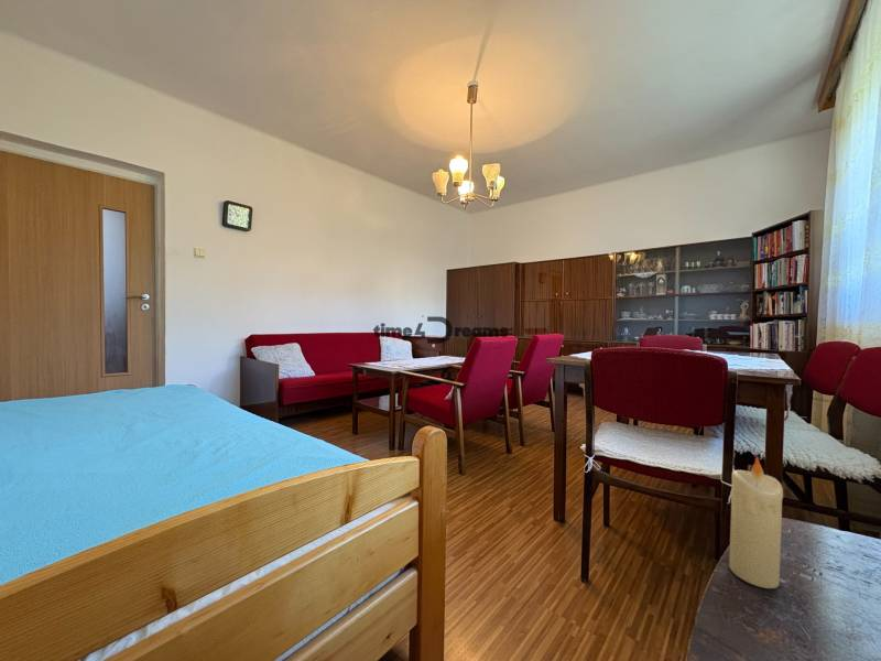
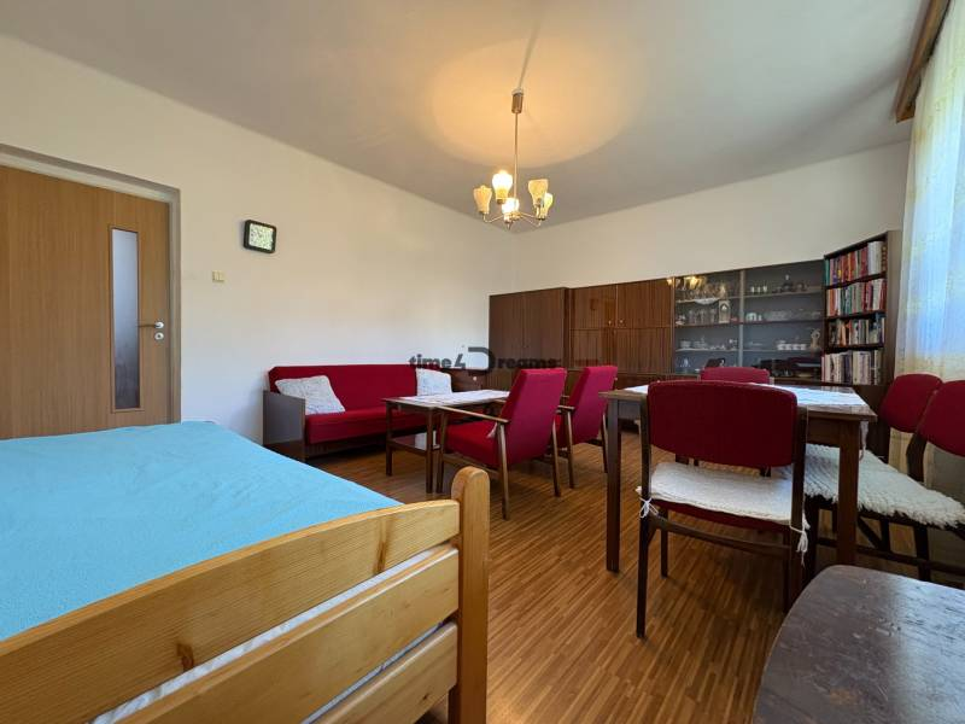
- candle (755, 516)
